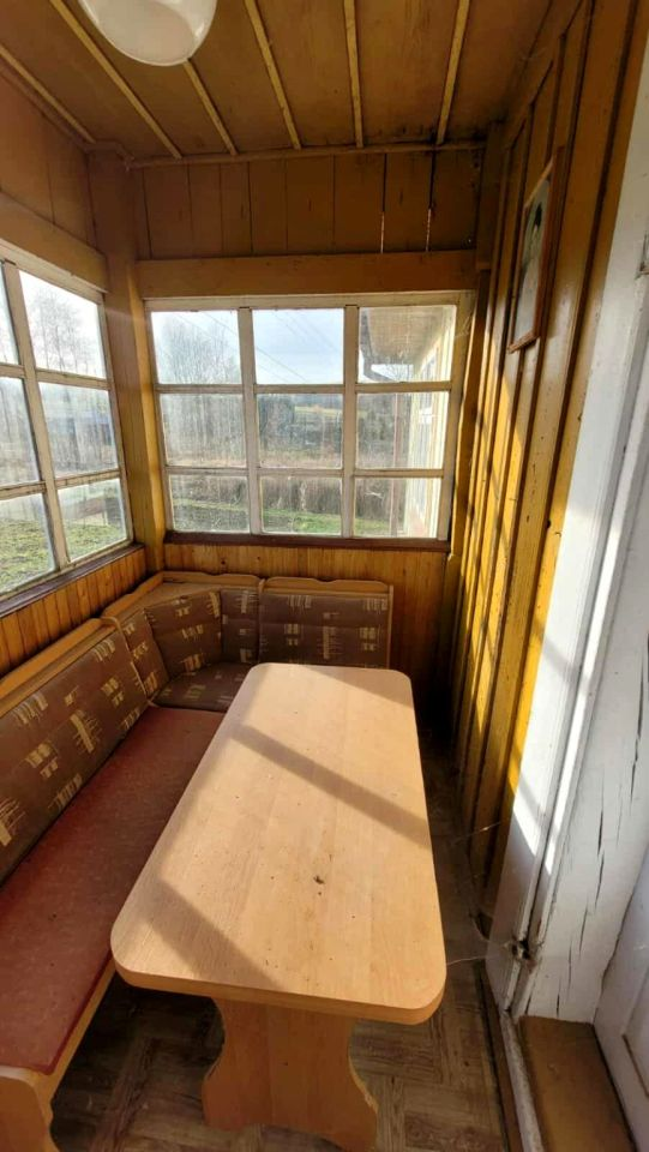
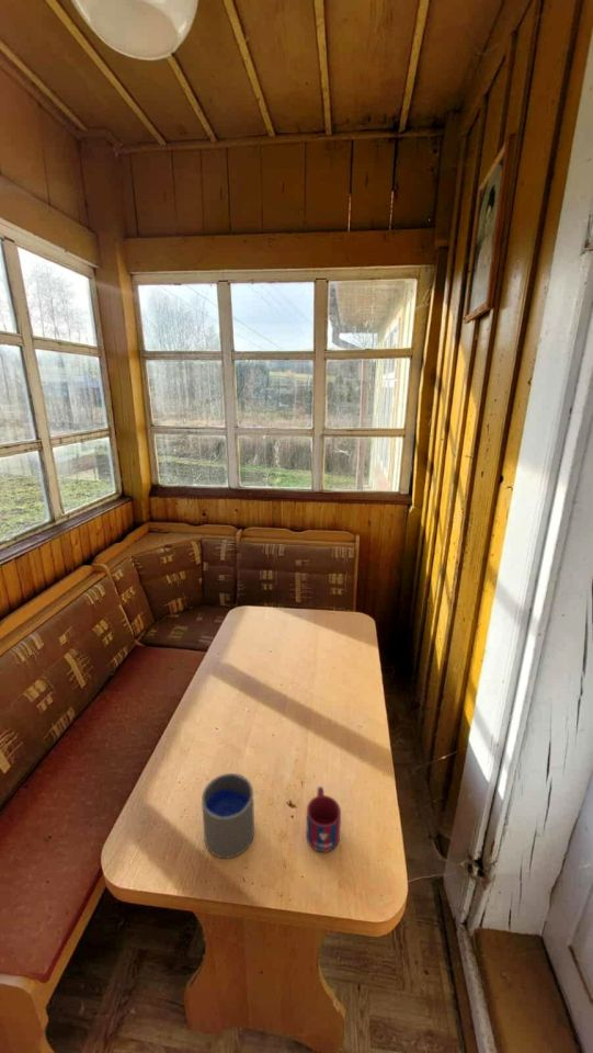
+ mug (322, 815)
+ cup (228, 814)
